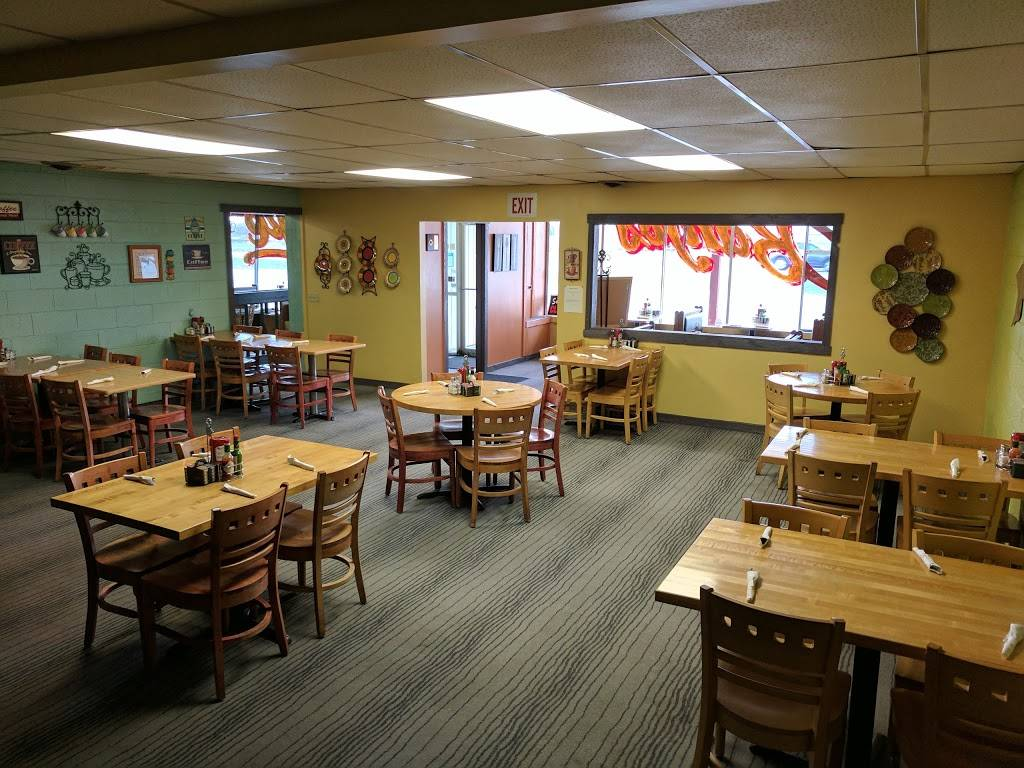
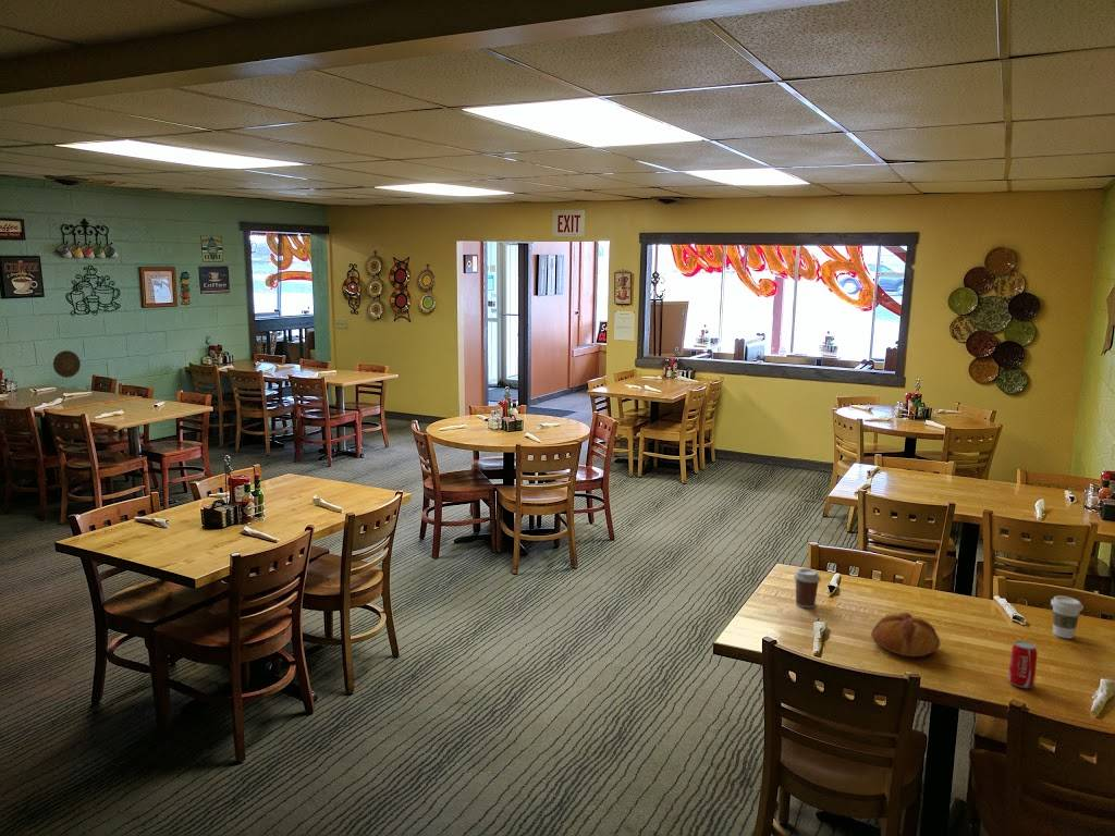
+ decorative plate (68, 364)
+ bread (905, 631)
+ beverage can (1022, 664)
+ coffee cup (806, 588)
+ coffee cup (1065, 617)
